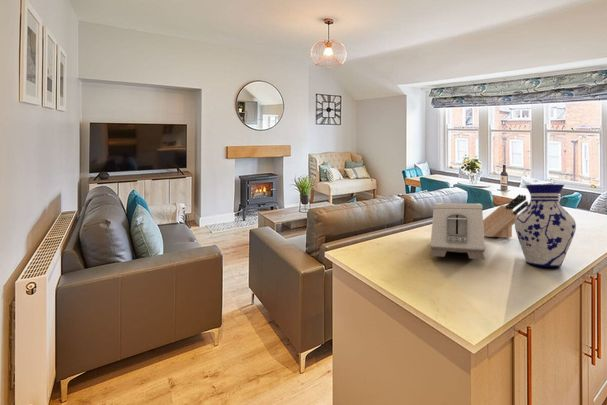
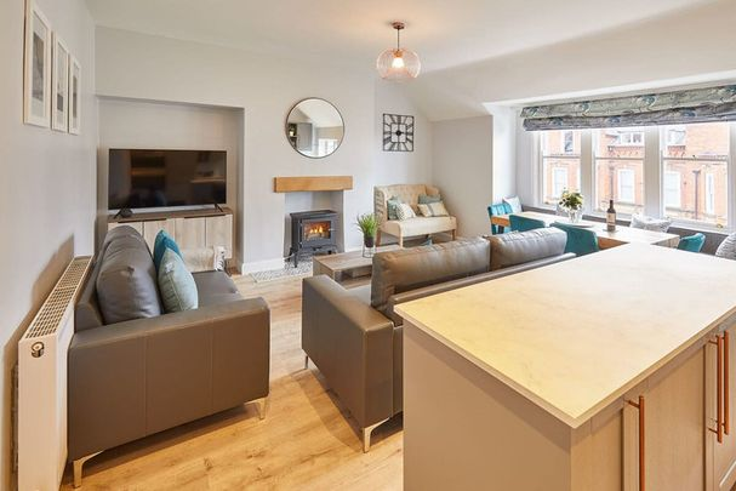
- toaster (457, 228)
- vase (543, 224)
- knife block (497, 215)
